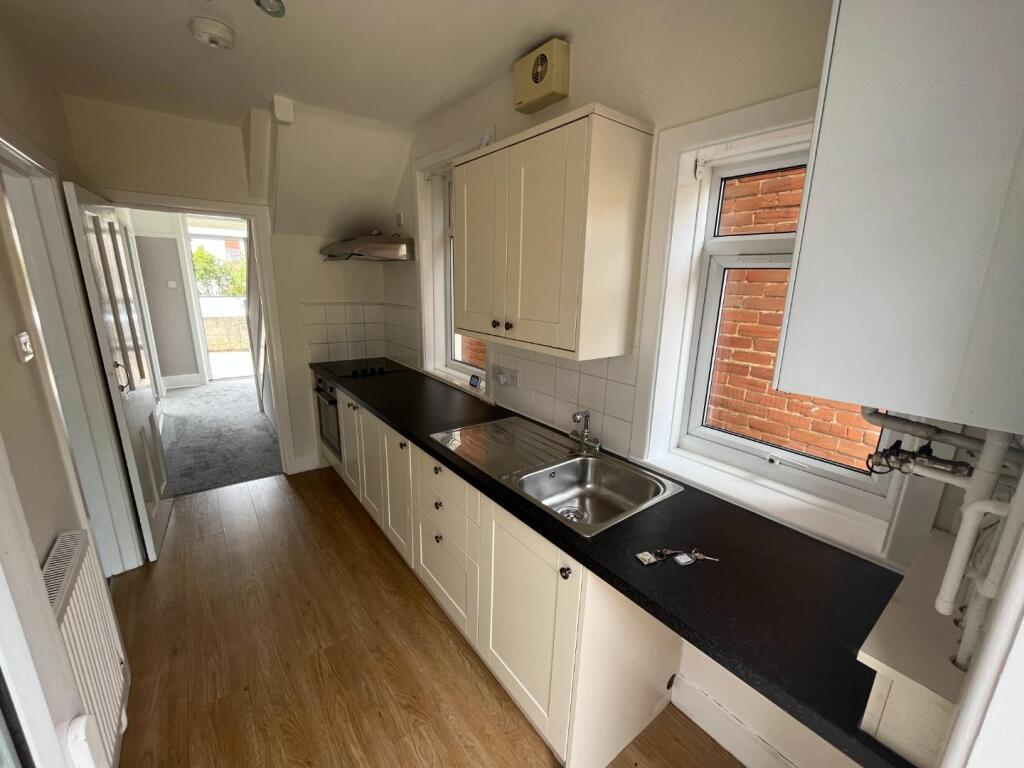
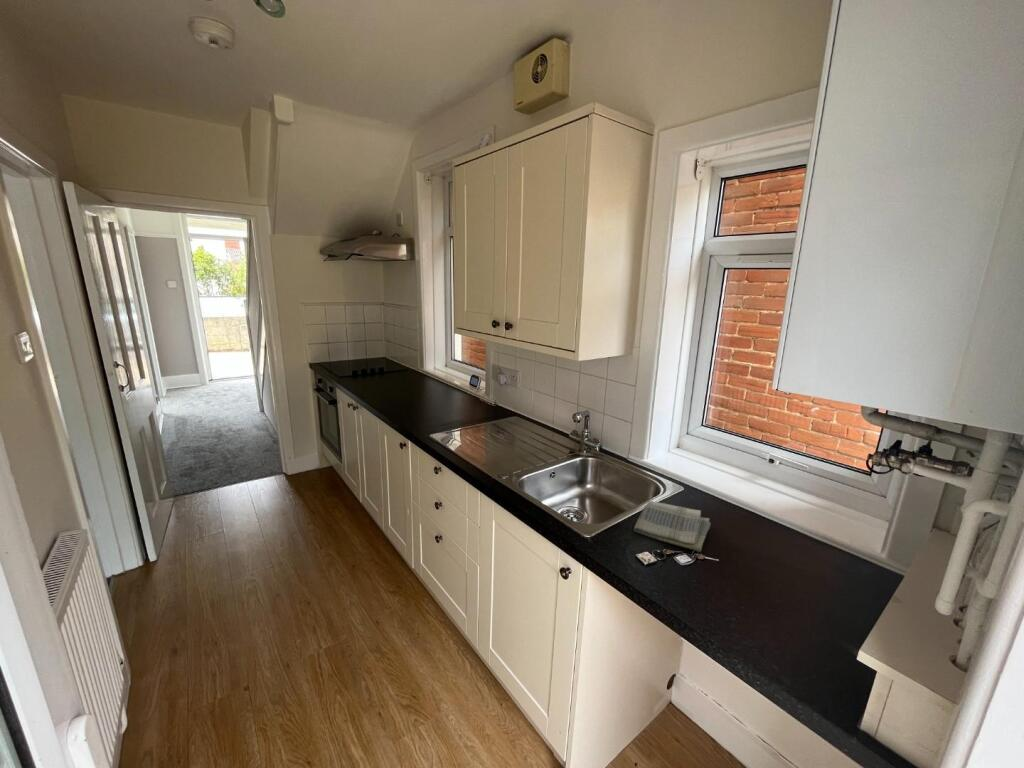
+ dish towel (673, 522)
